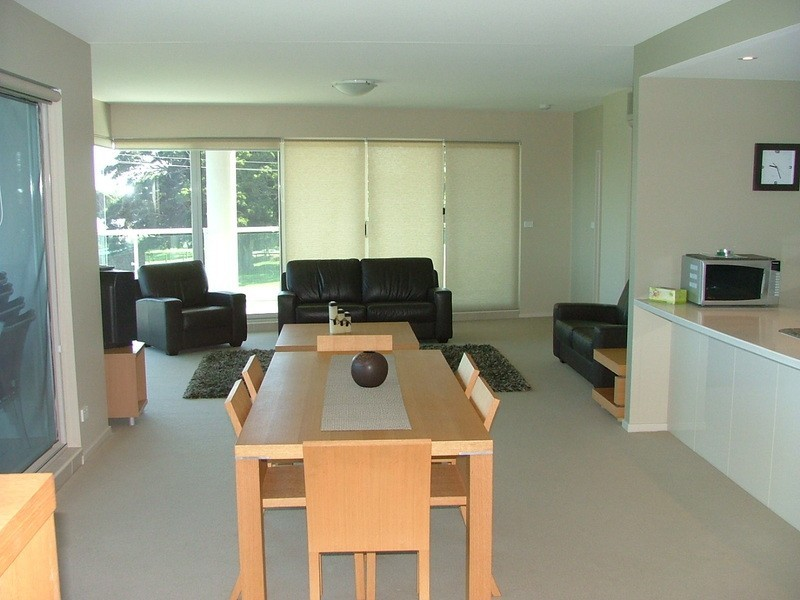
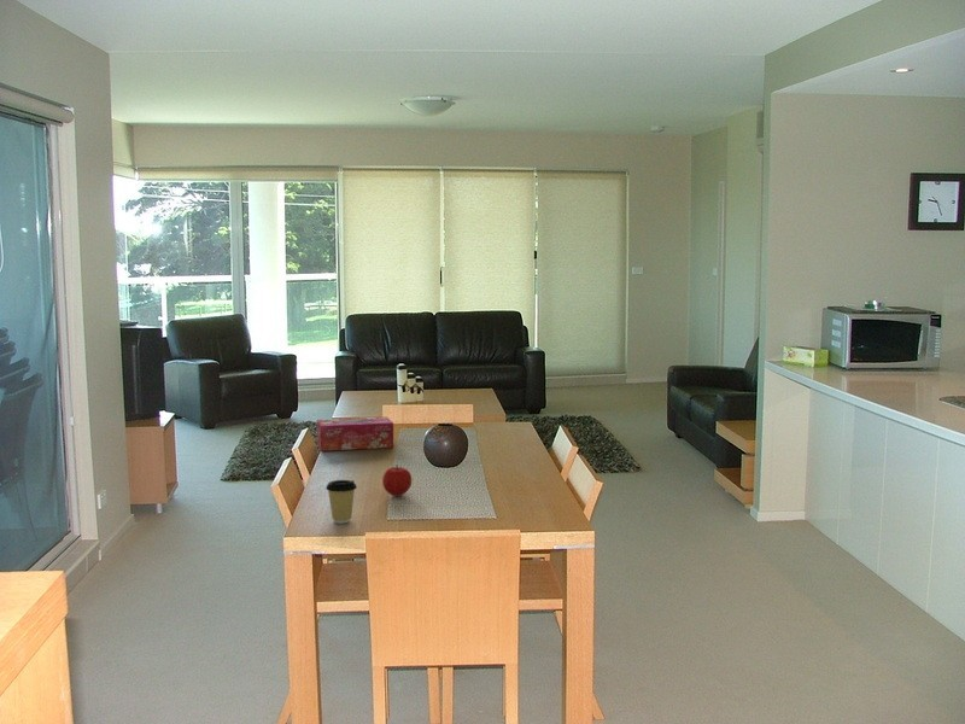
+ coffee cup (341, 501)
+ fruit (397, 479)
+ tissue box (355, 433)
